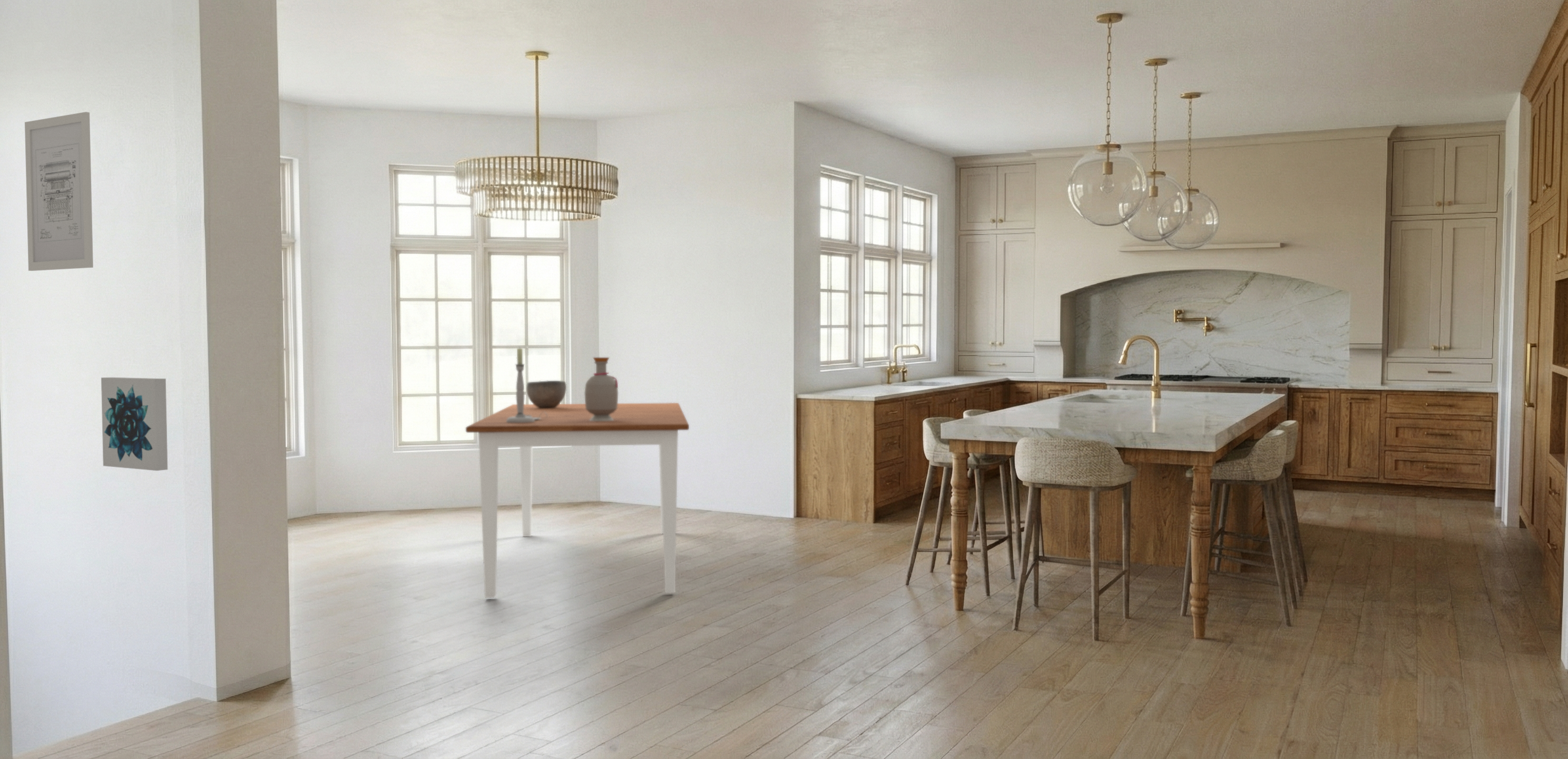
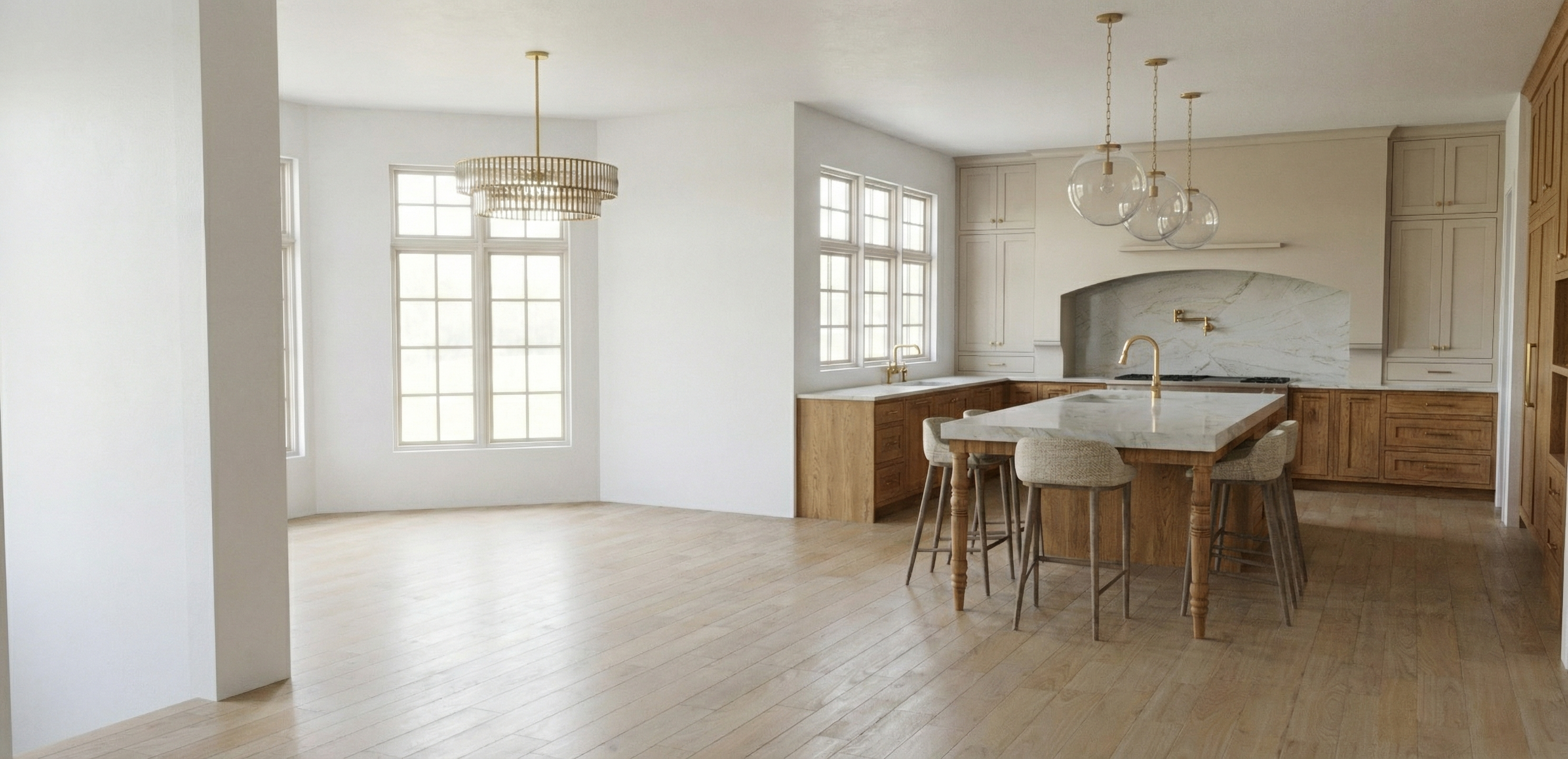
- wall art (58, 193)
- bottle (601, 388)
- candlestick (524, 384)
- bowl (546, 394)
- dining table (589, 445)
- wall art (134, 423)
